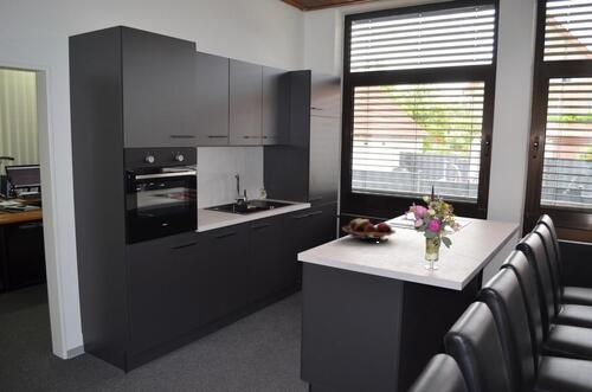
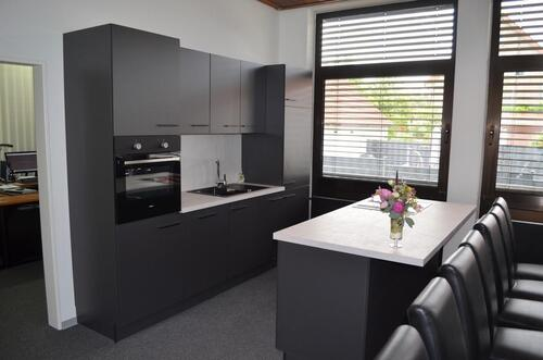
- fruit basket (367, 229)
